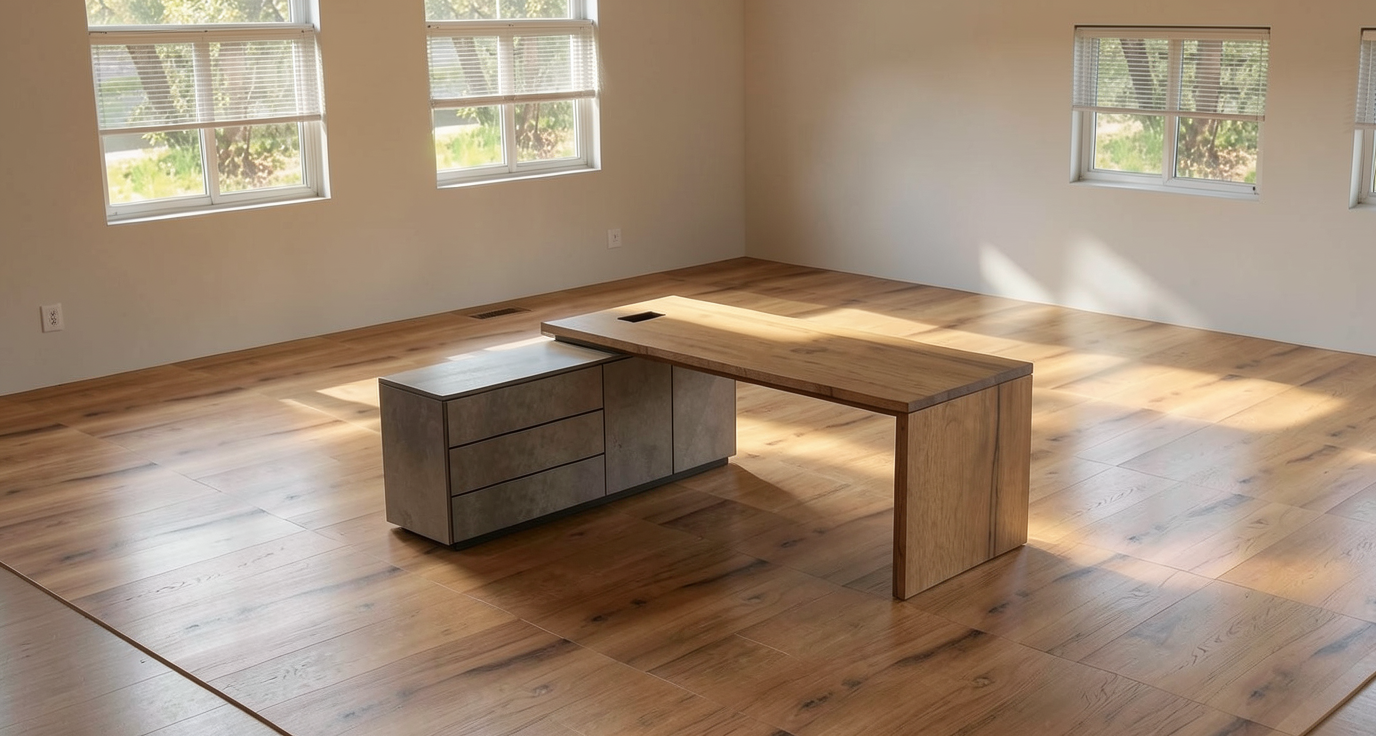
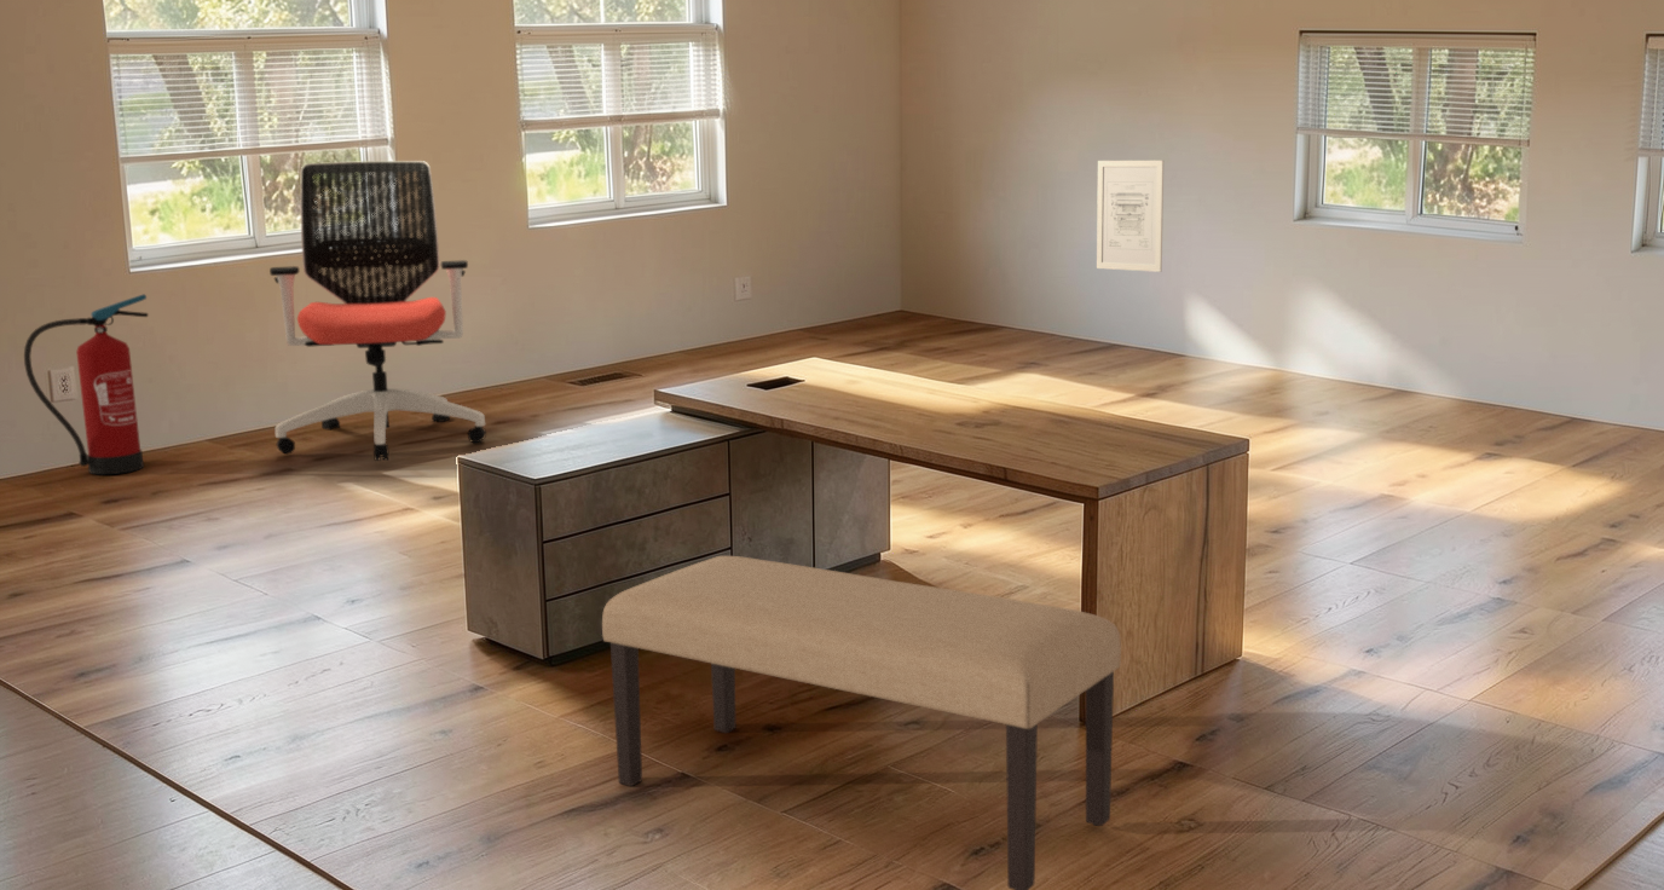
+ fire extinguisher (92, 386)
+ office chair (372, 305)
+ wall art (1129, 215)
+ bench (853, 692)
